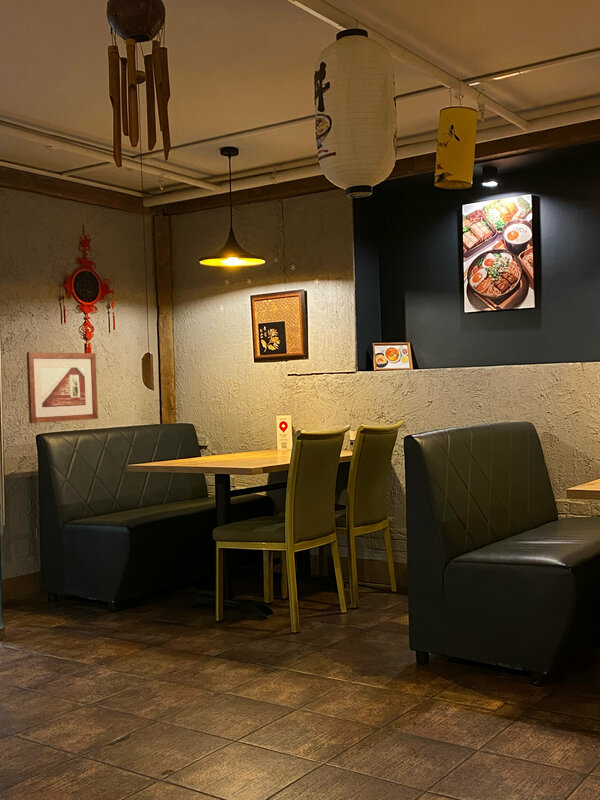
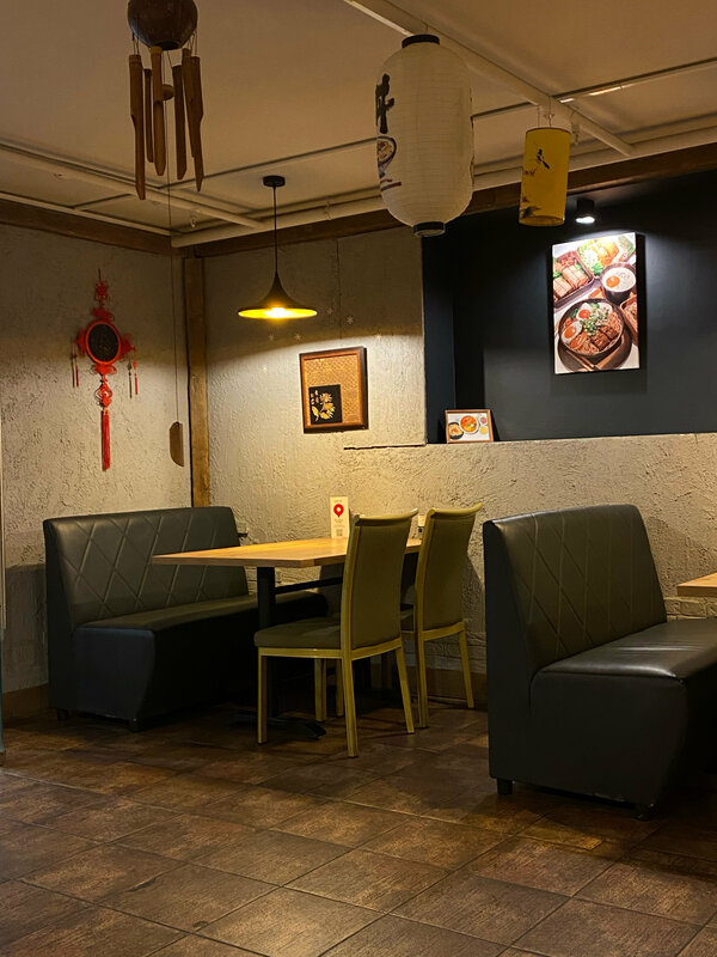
- picture frame (63, 386)
